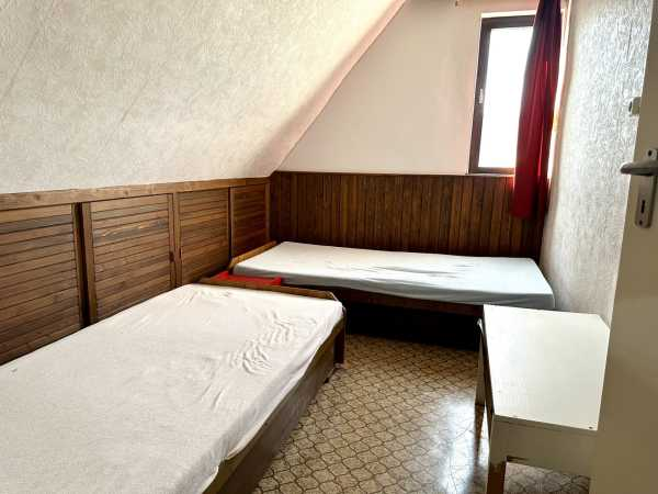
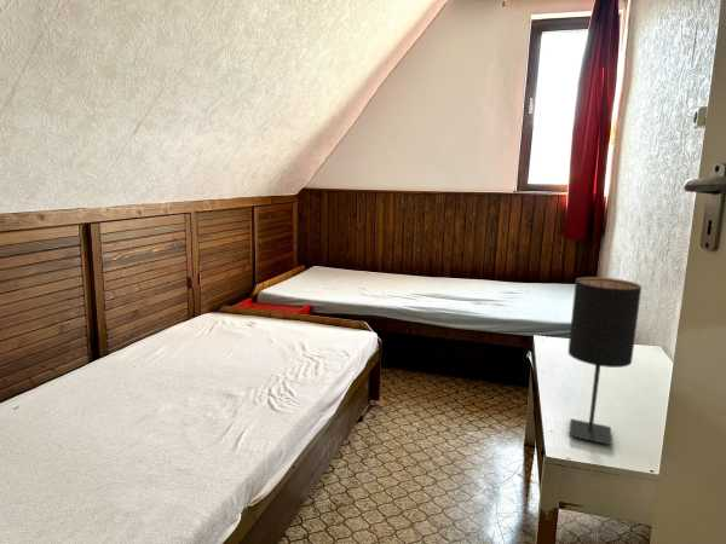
+ table lamp (598, 360)
